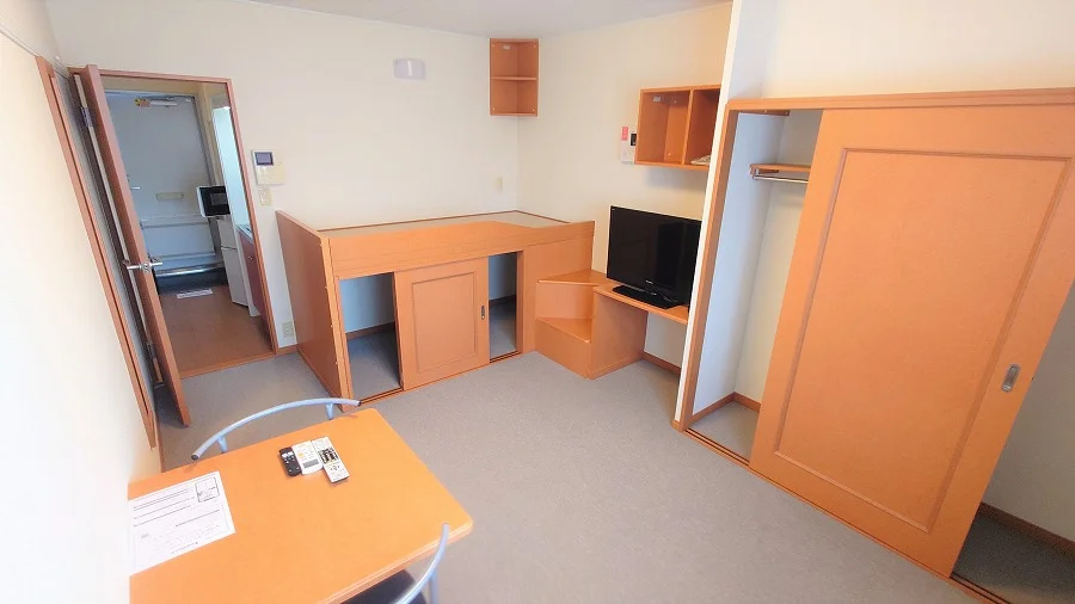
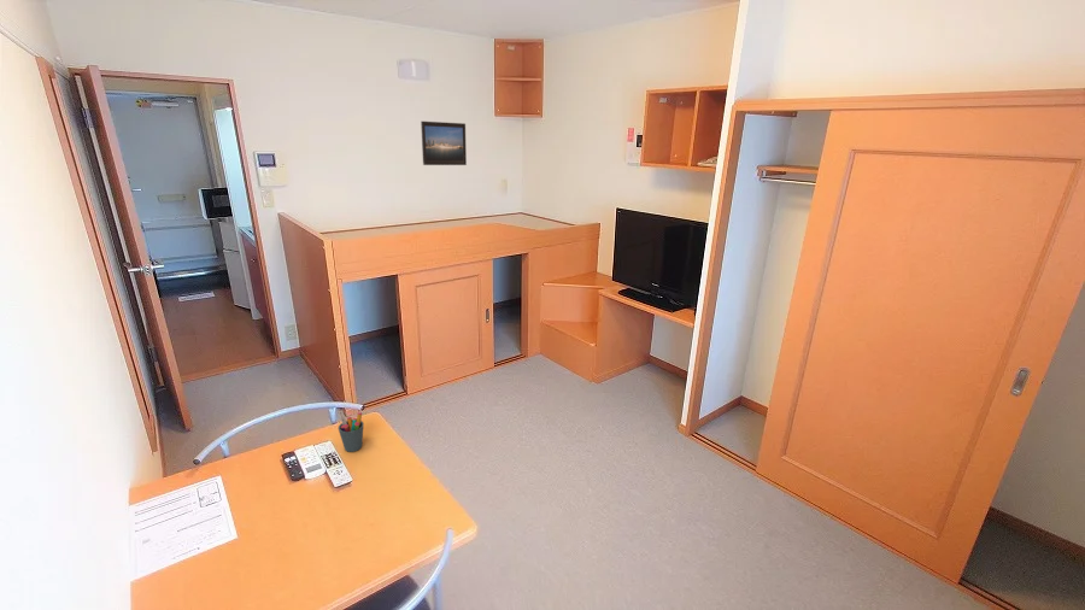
+ pen holder (351, 430)
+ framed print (444, 143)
